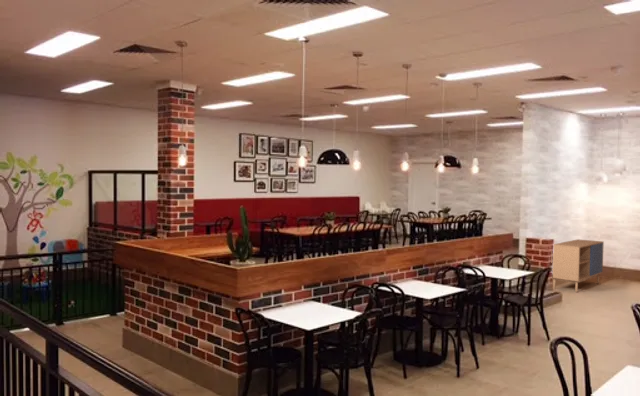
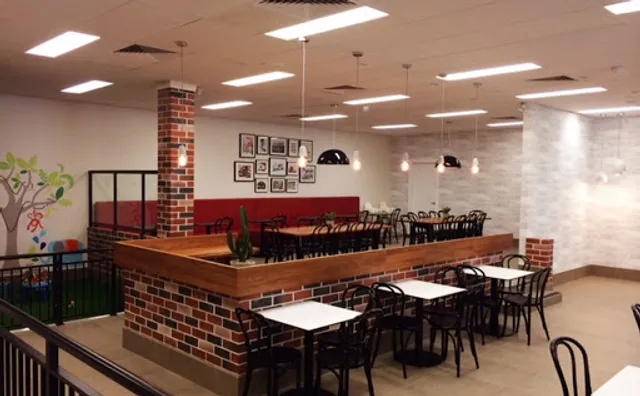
- storage cabinet (577, 264)
